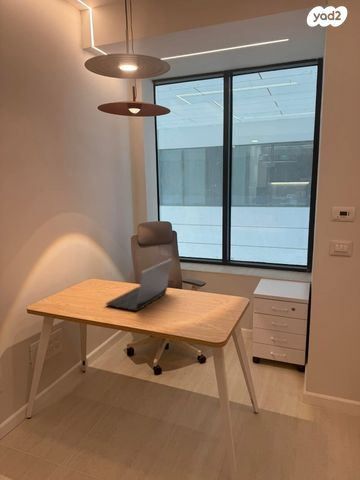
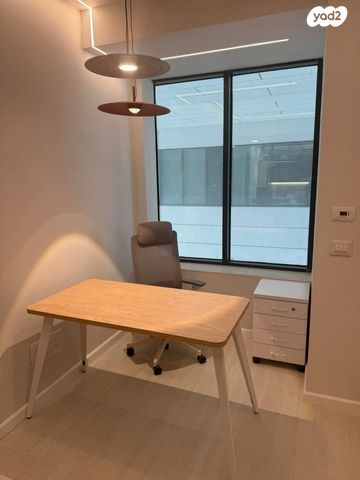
- laptop computer (140, 281)
